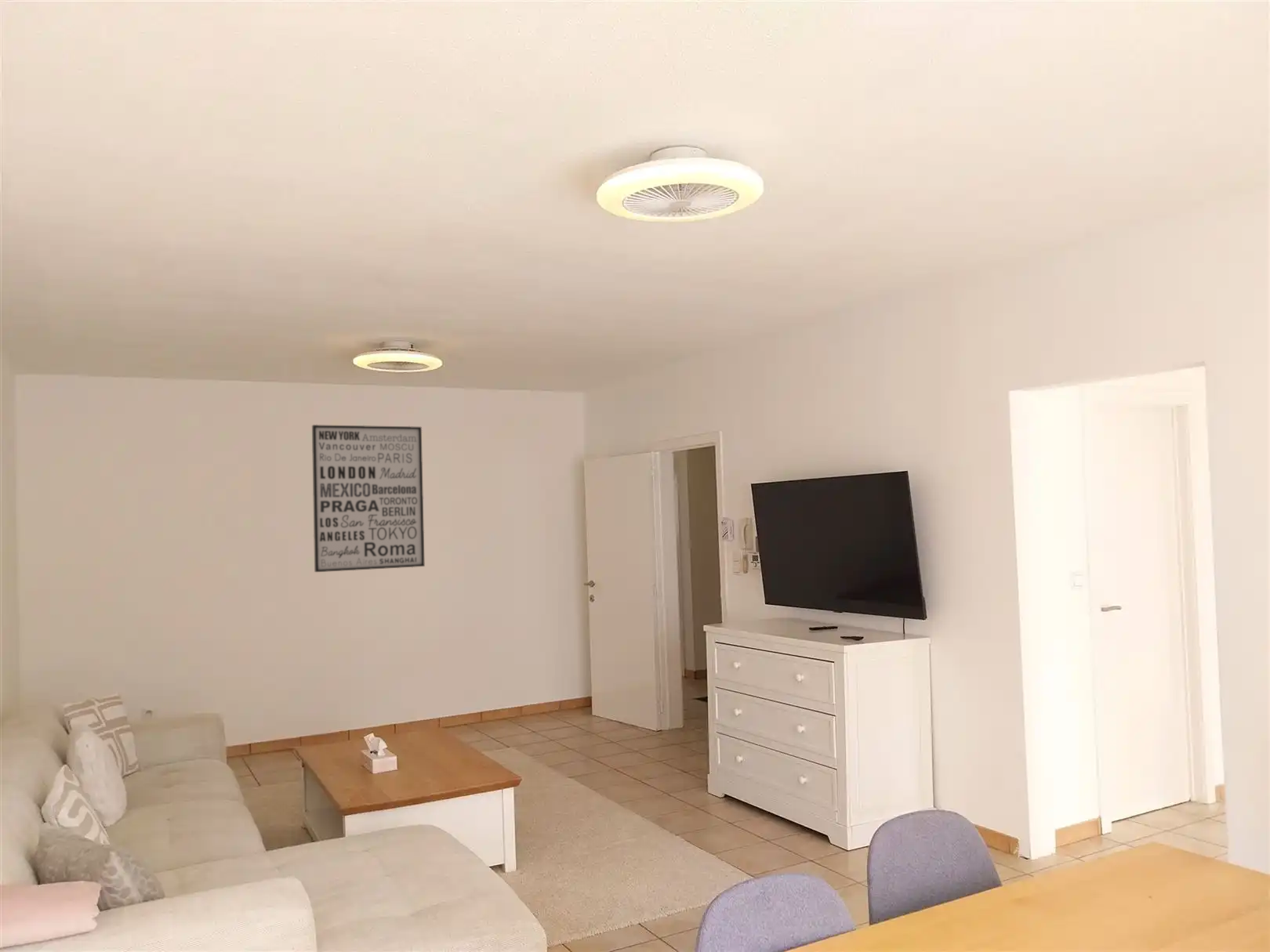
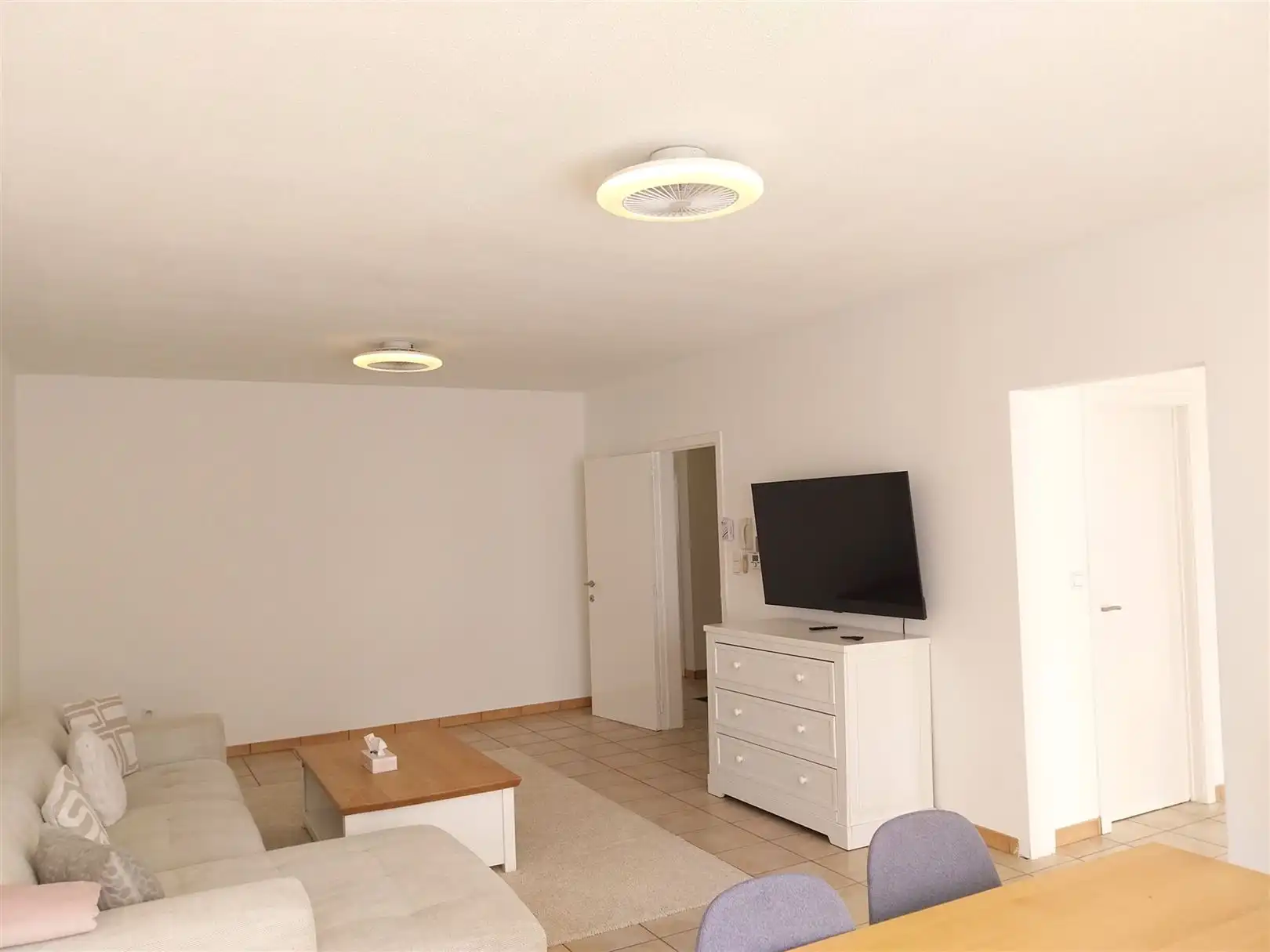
- wall art (369, 497)
